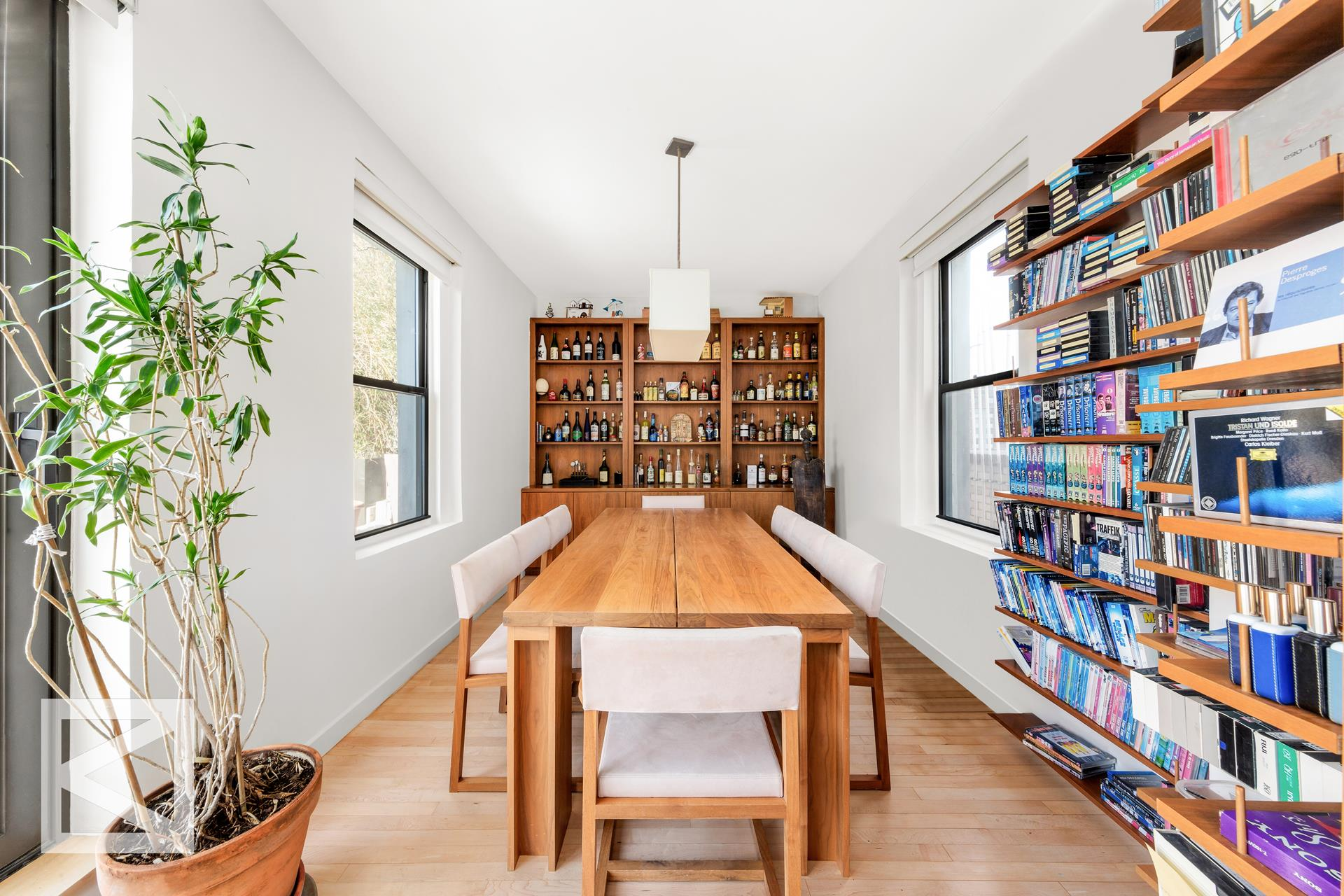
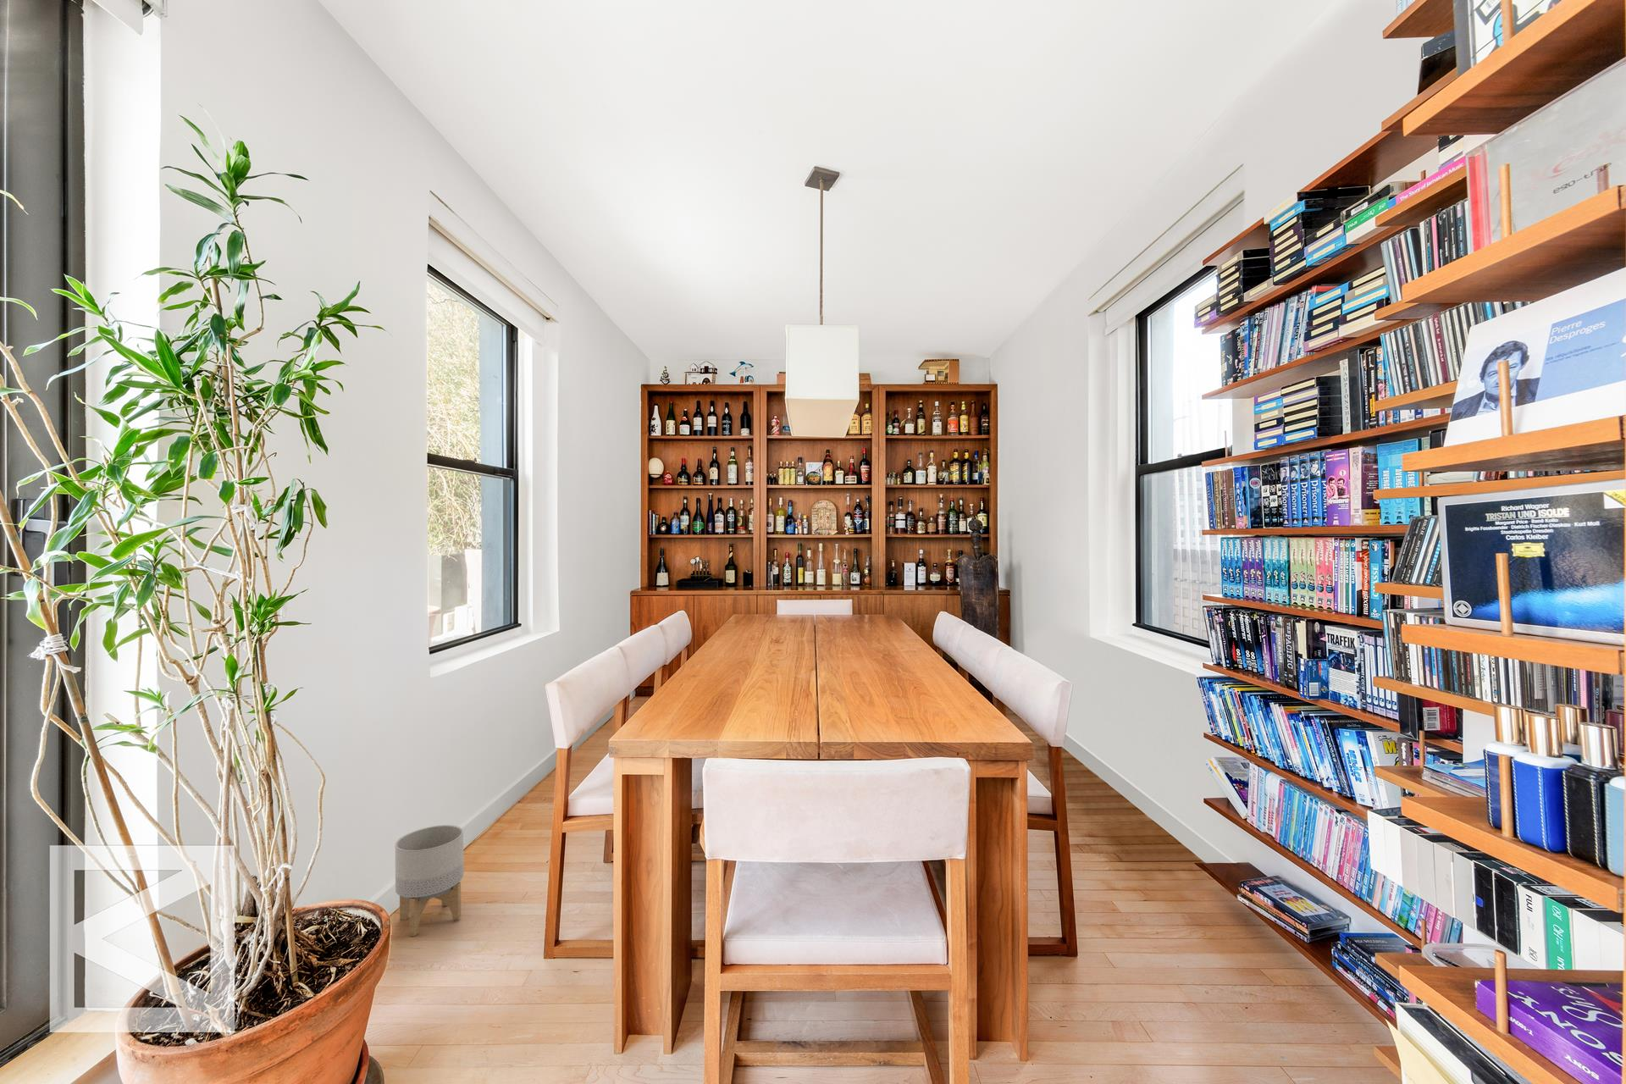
+ planter (431, 877)
